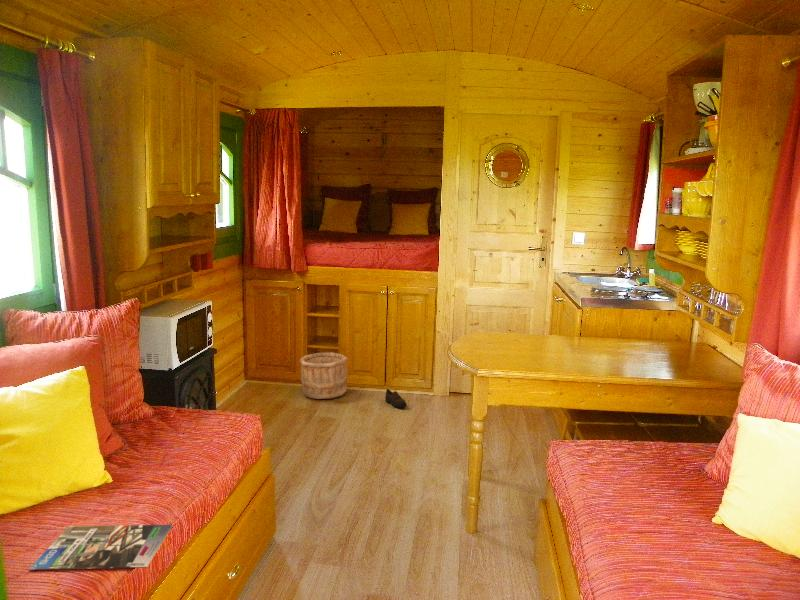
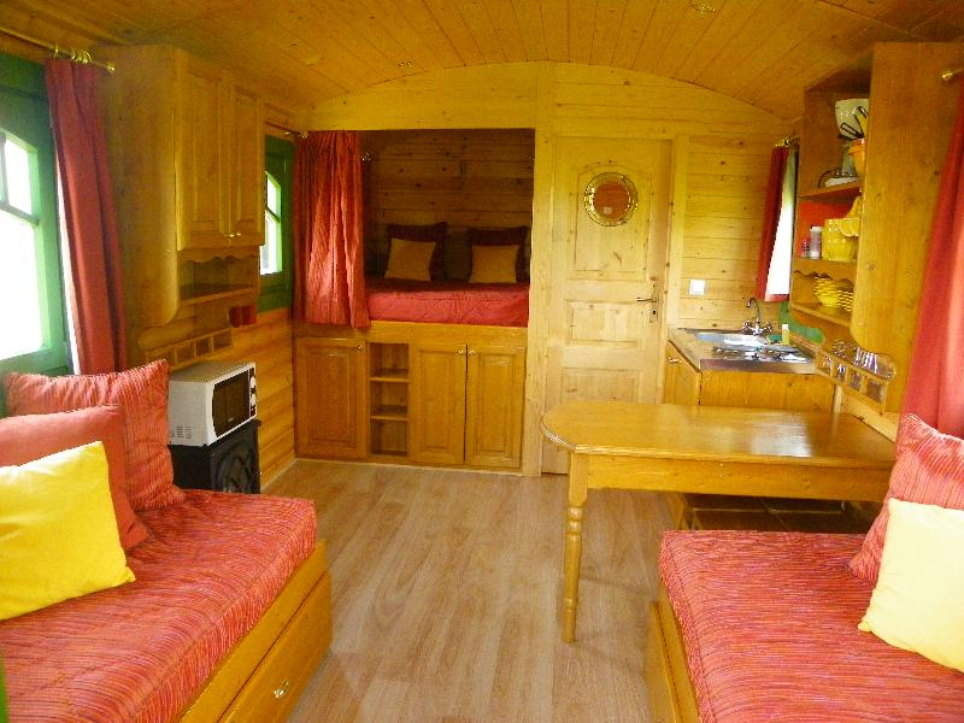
- magazine (105, 545)
- shoe (395, 398)
- wooden bucket (323, 375)
